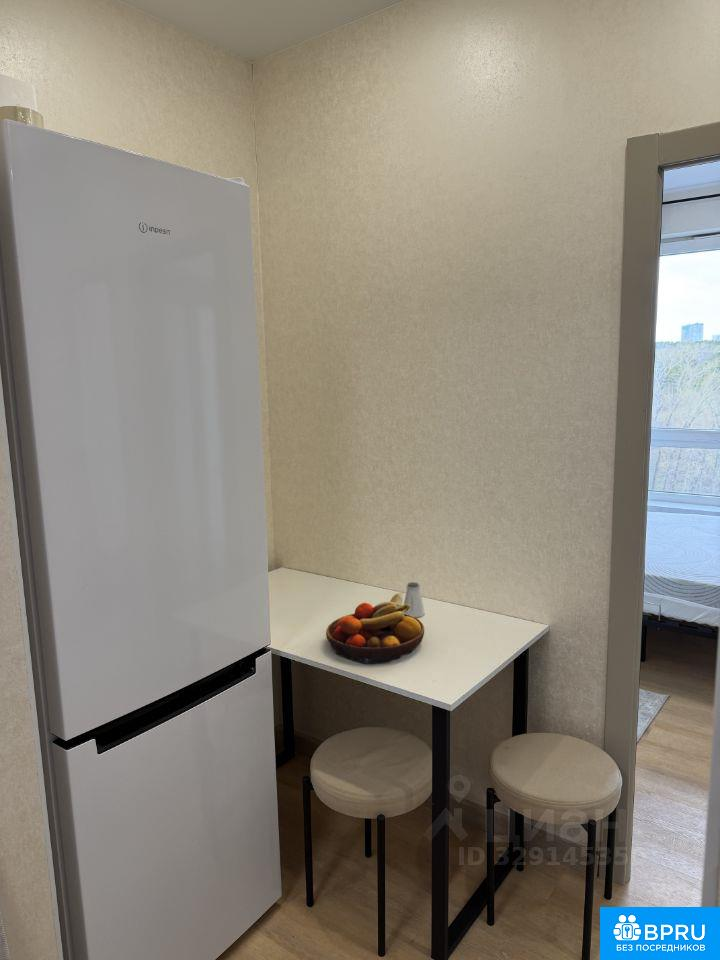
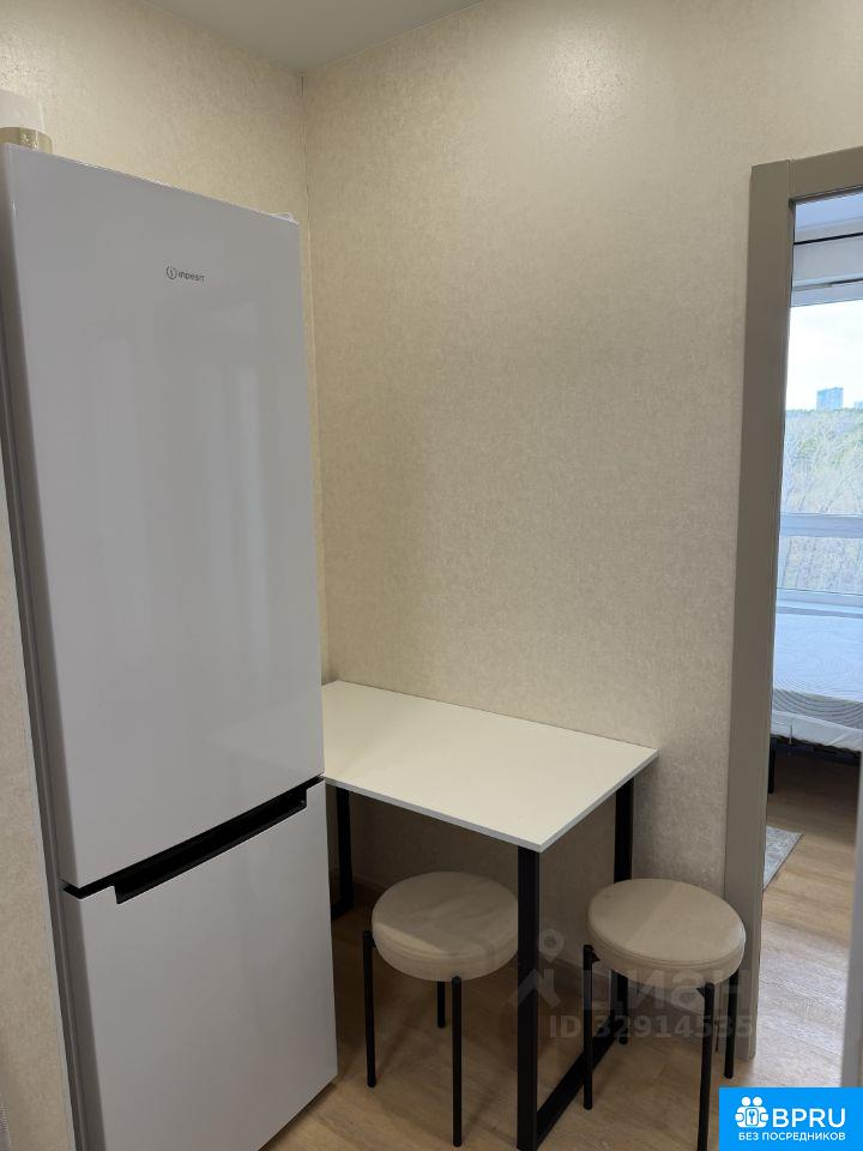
- fruit bowl (375, 624)
- saltshaker (413, 598)
